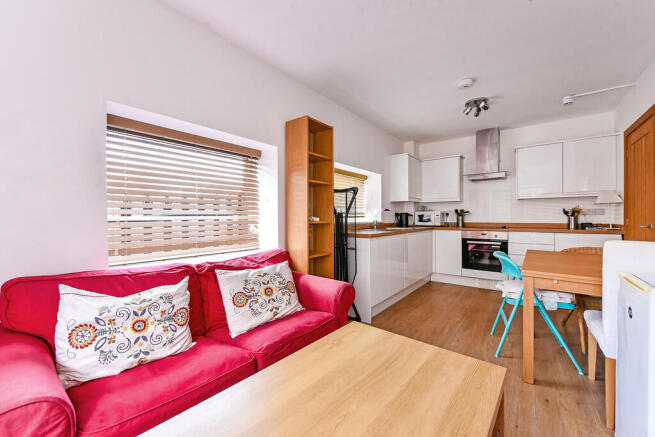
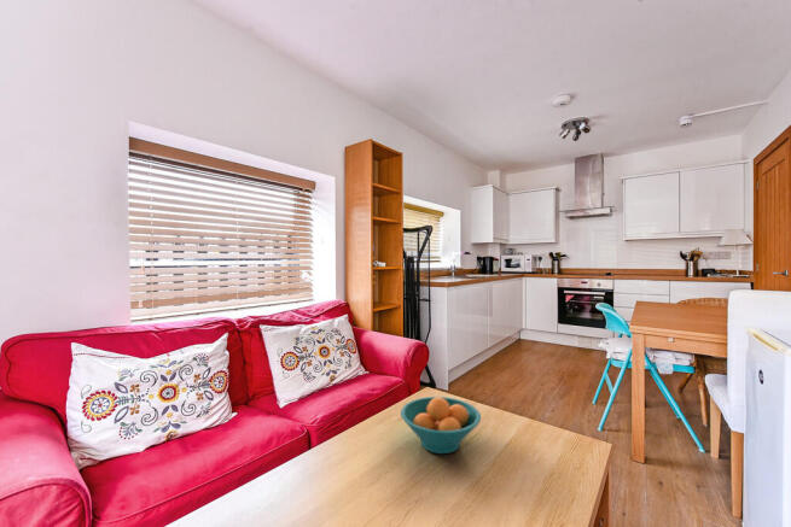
+ fruit bowl (440, 421)
